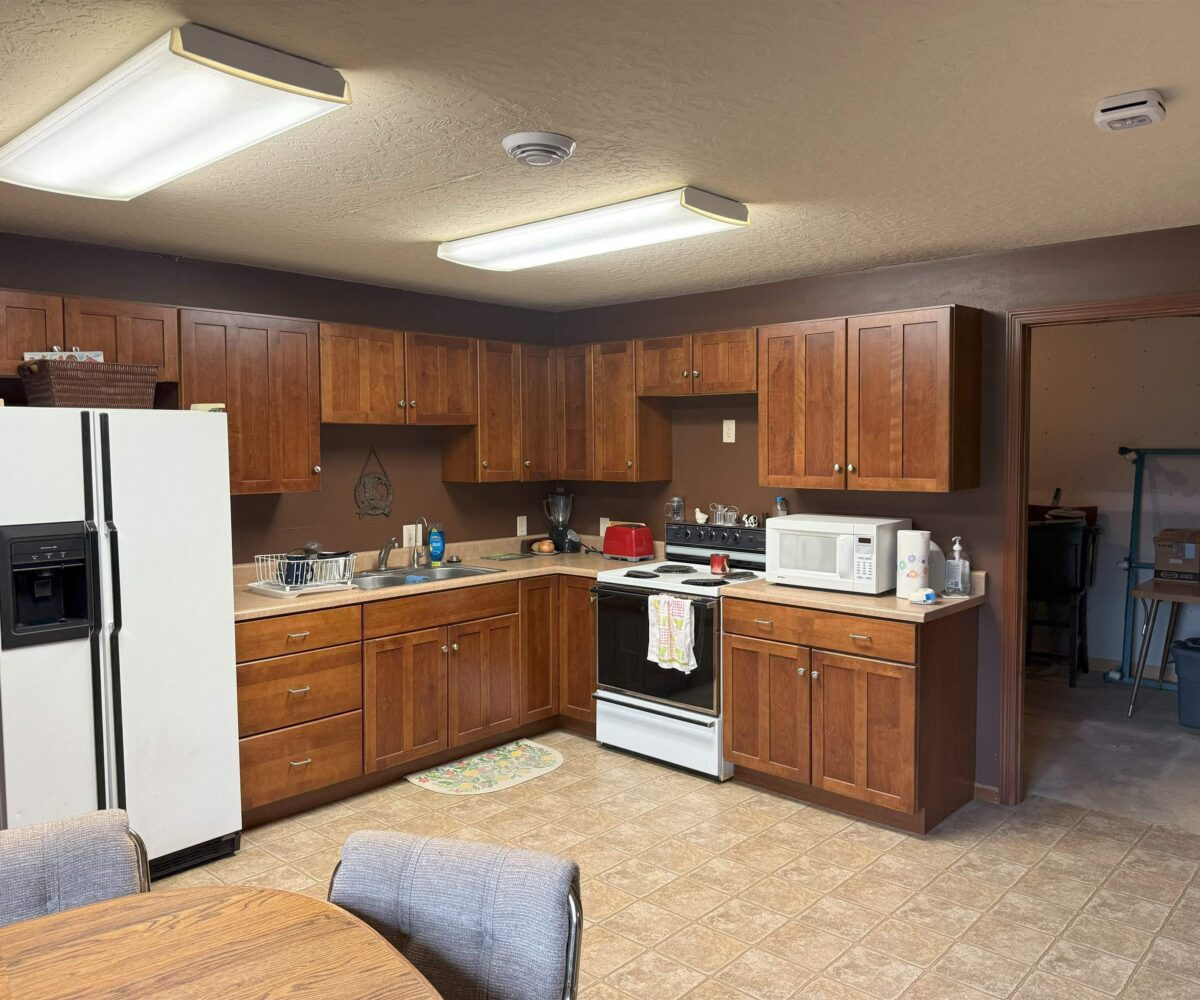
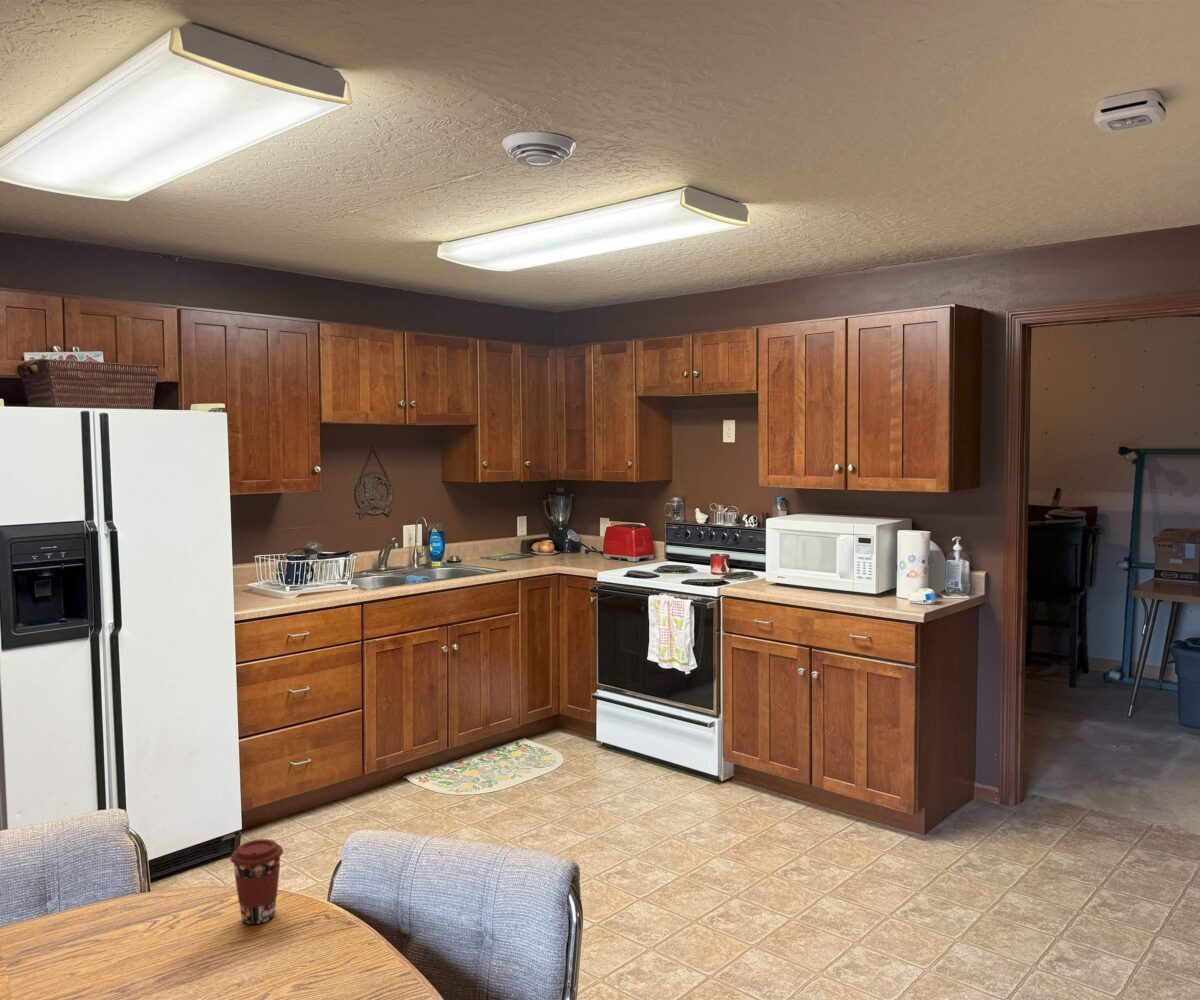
+ coffee cup (257, 881)
